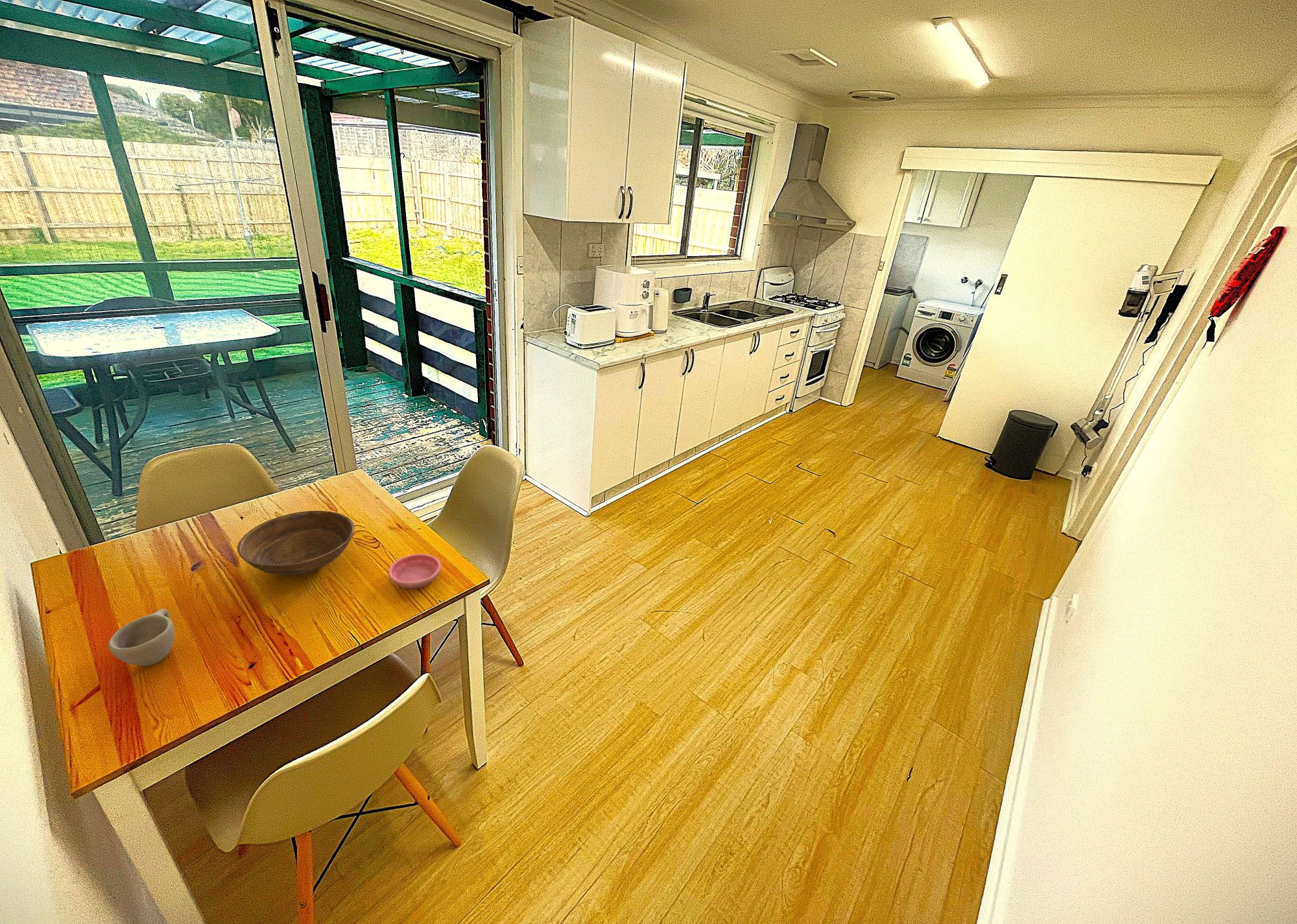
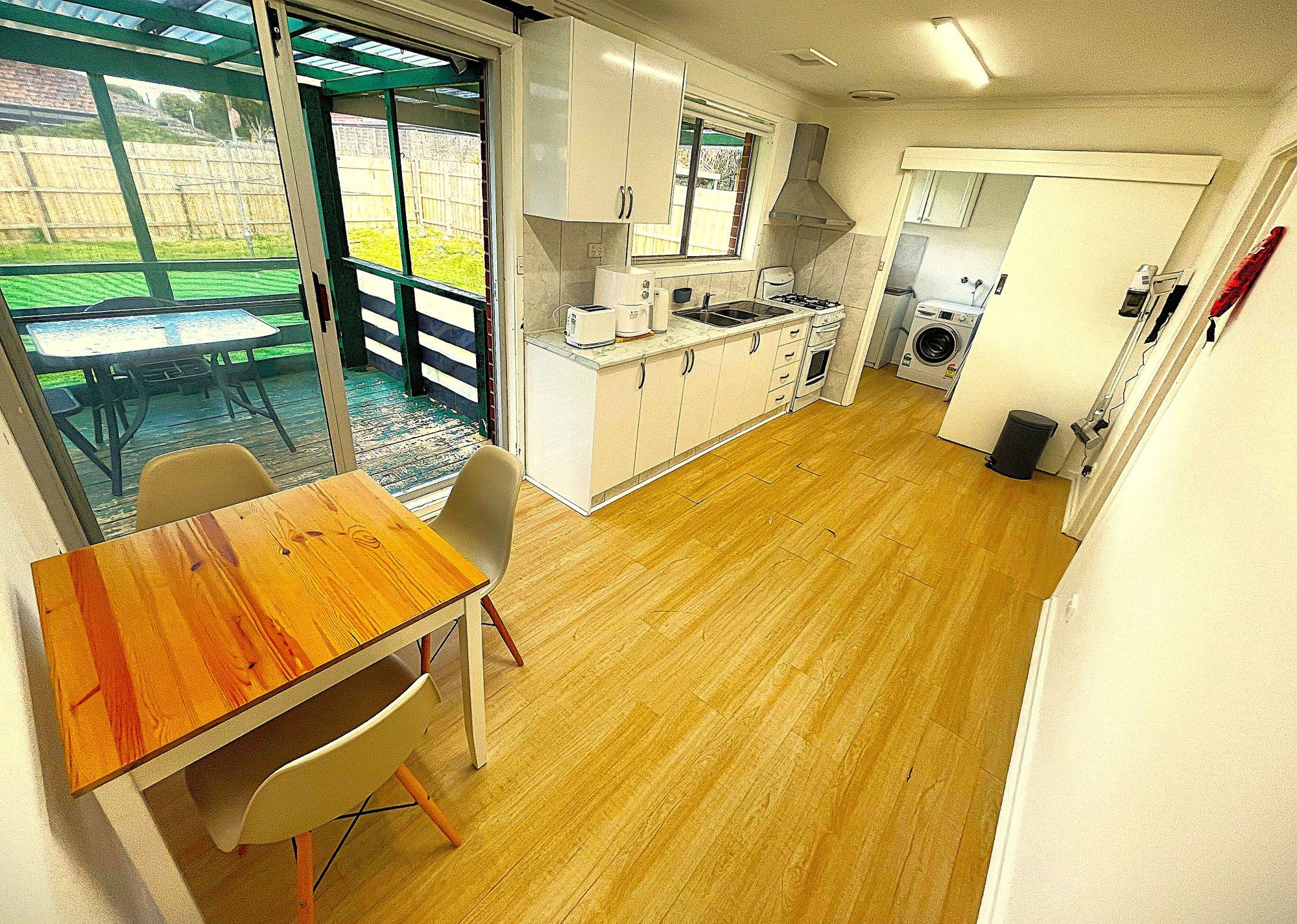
- saucer (415, 573)
- cup (150, 639)
- bowl (301, 549)
